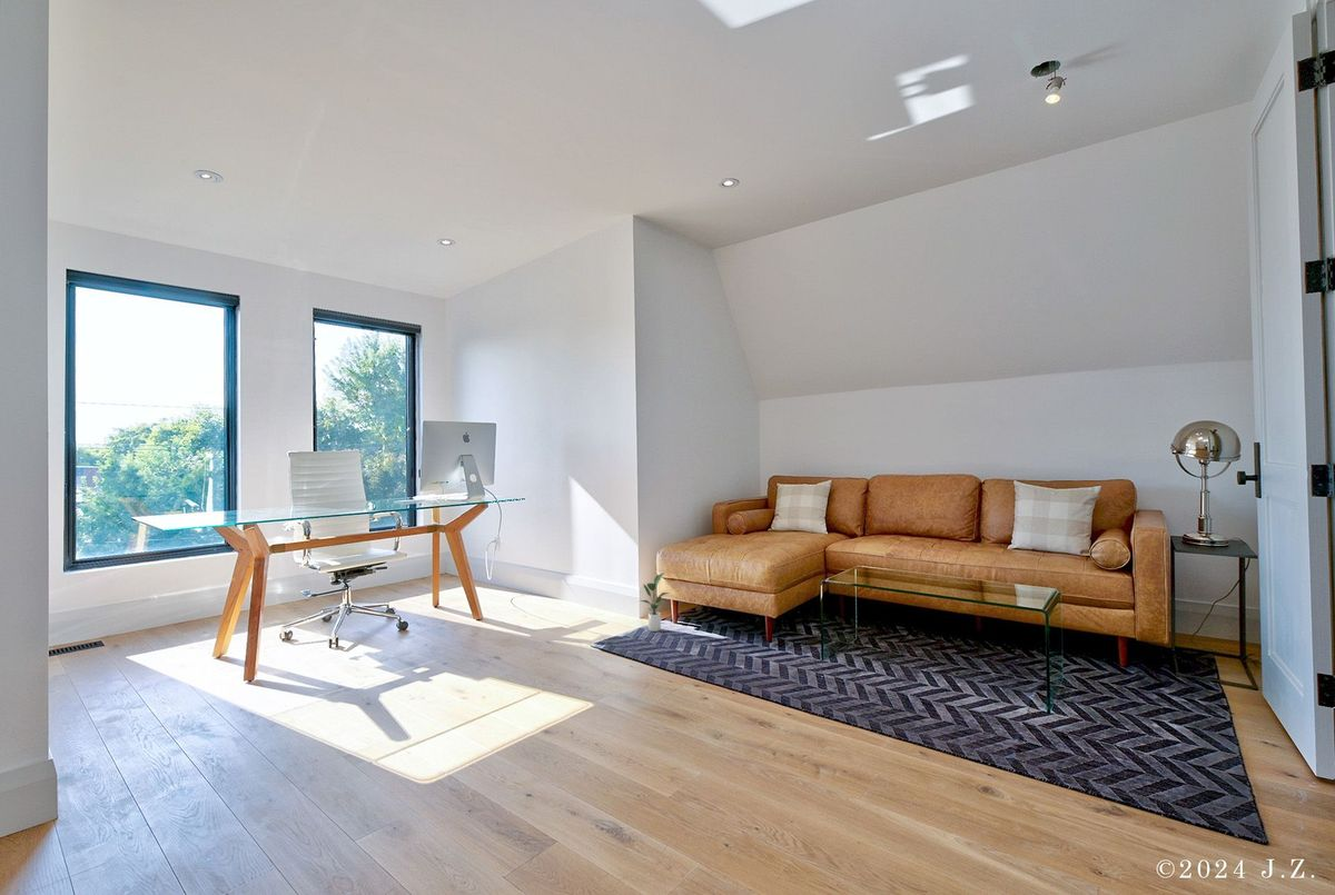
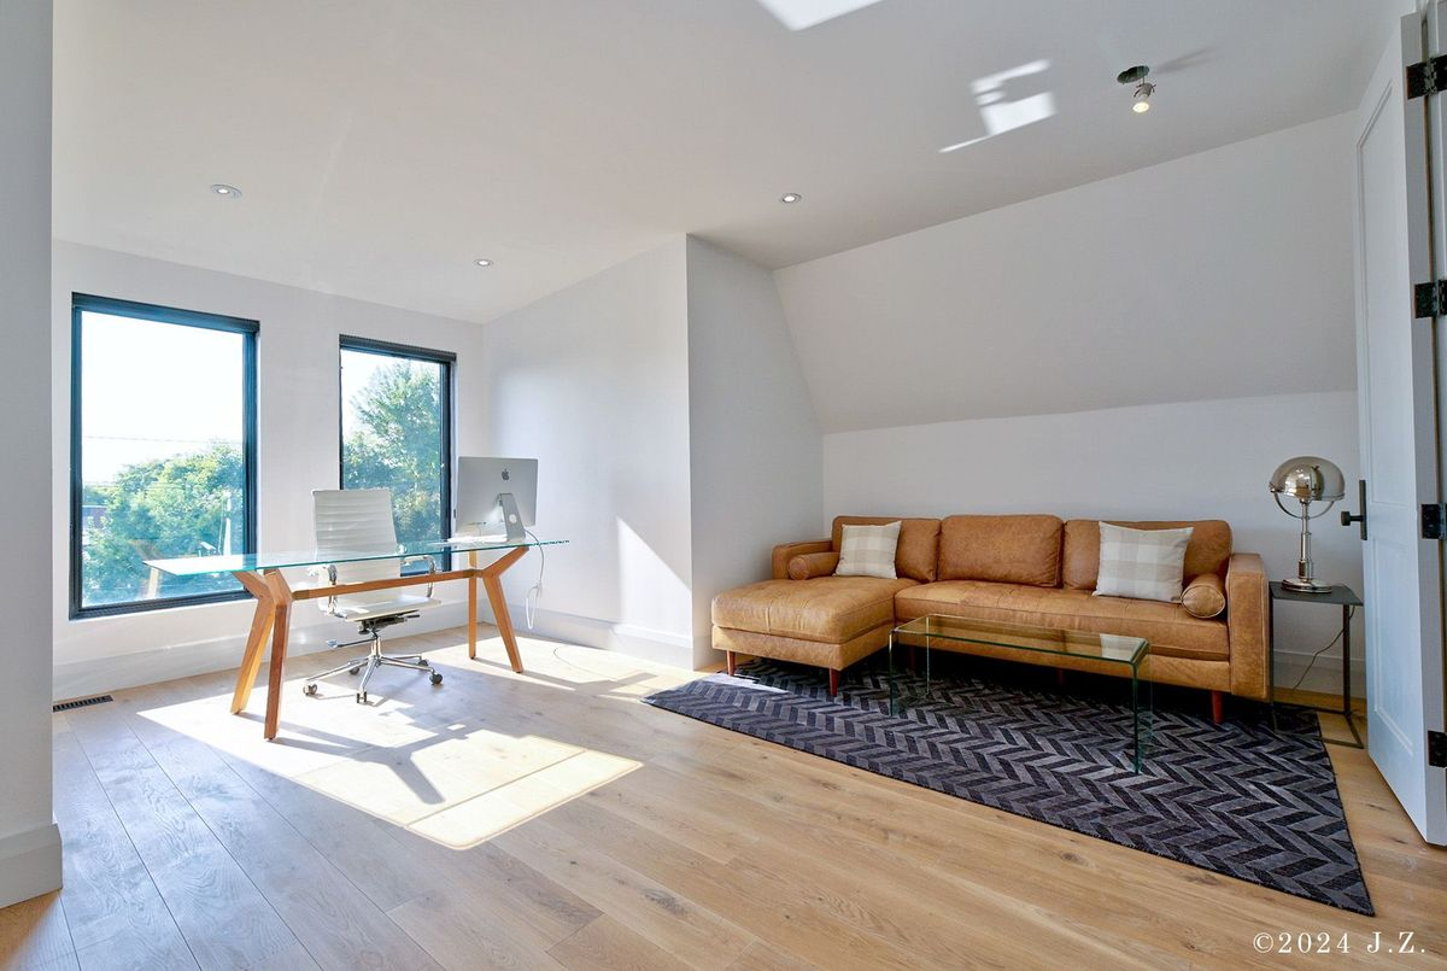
- potted plant (652, 601)
